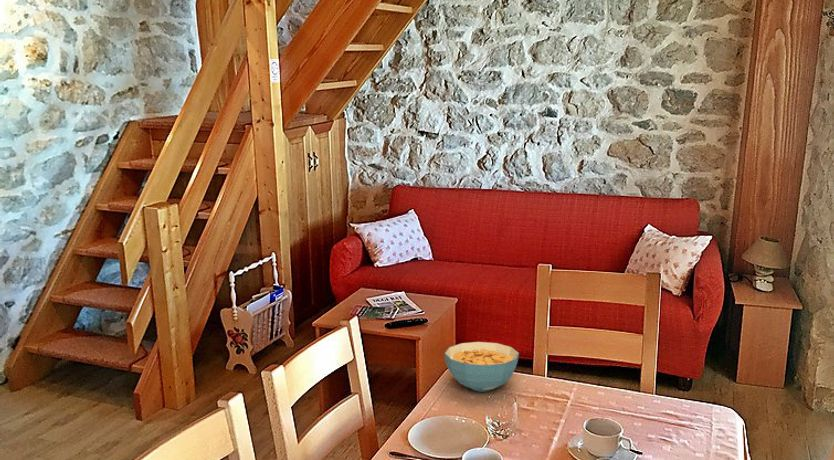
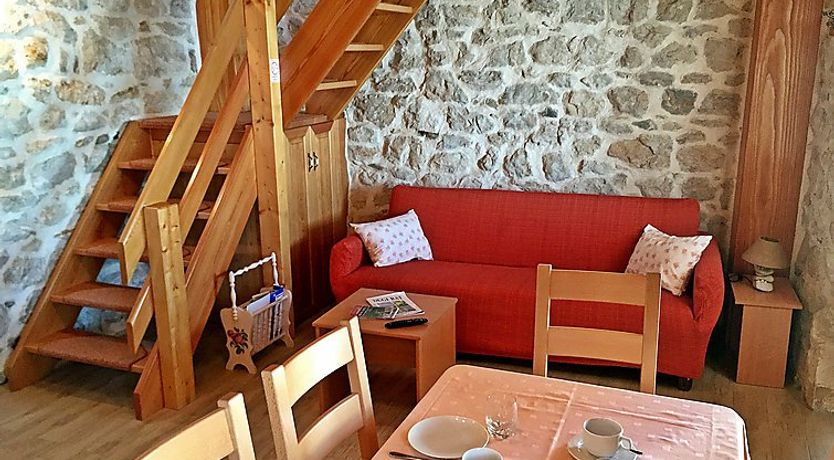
- cereal bowl (481, 370)
